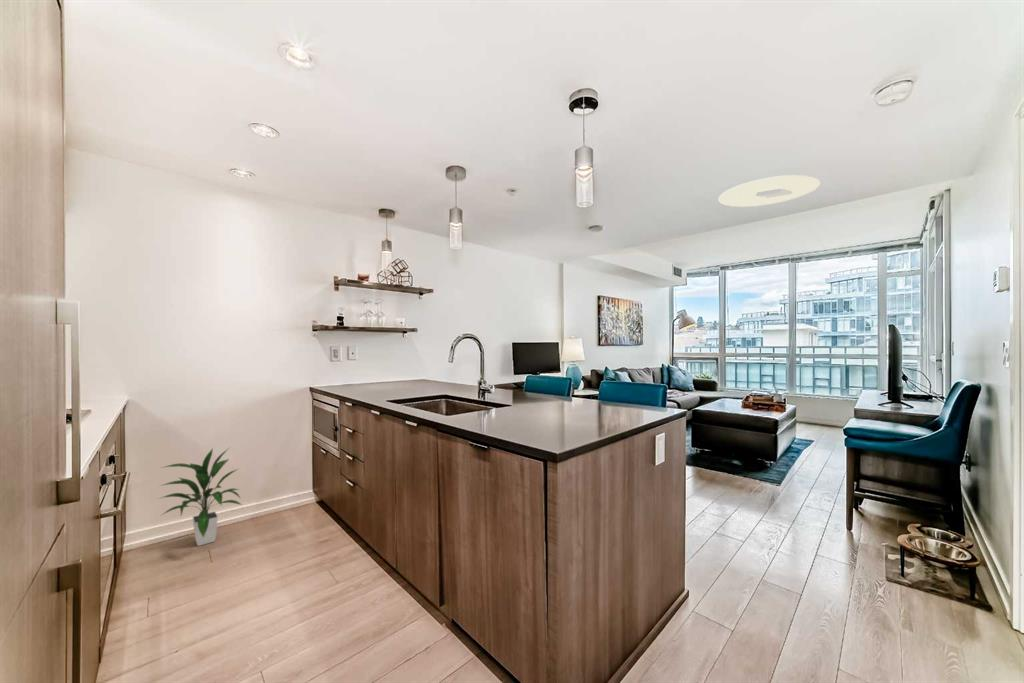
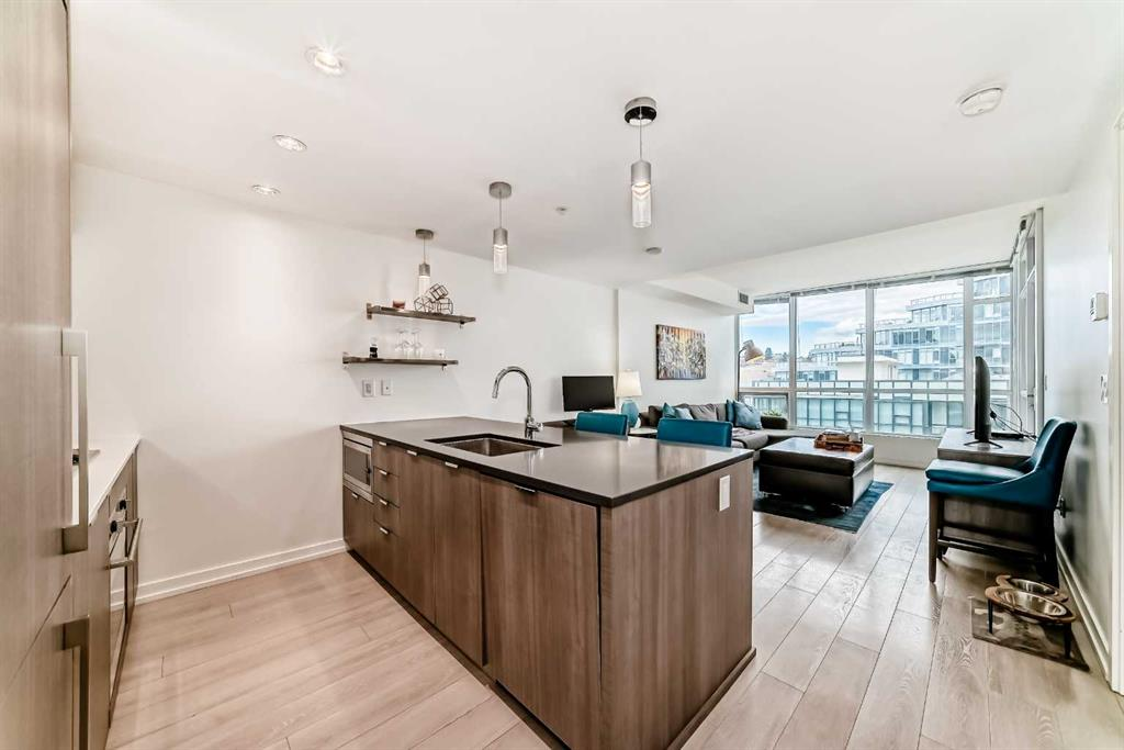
- indoor plant (203, 496)
- ceiling light (766, 188)
